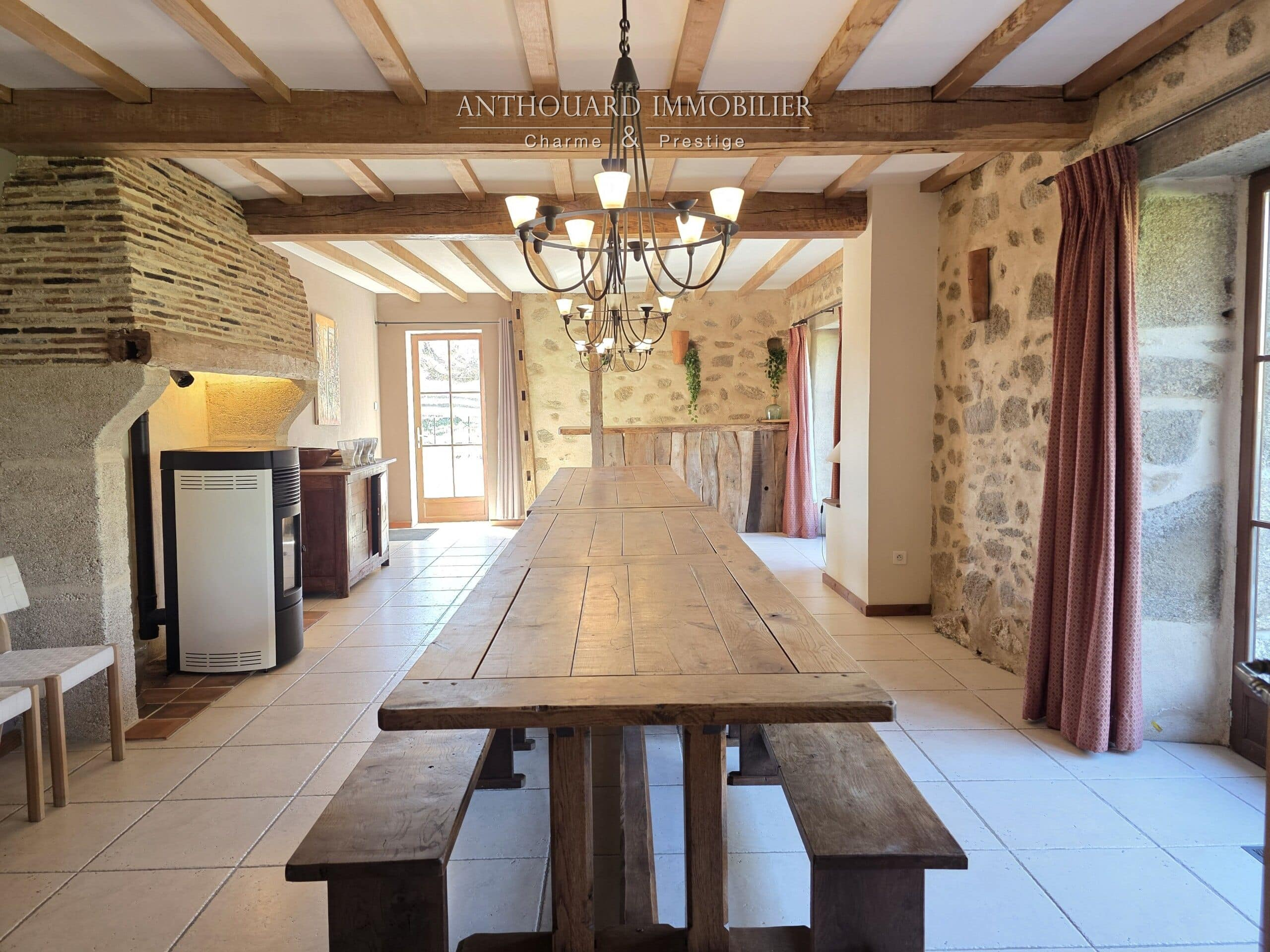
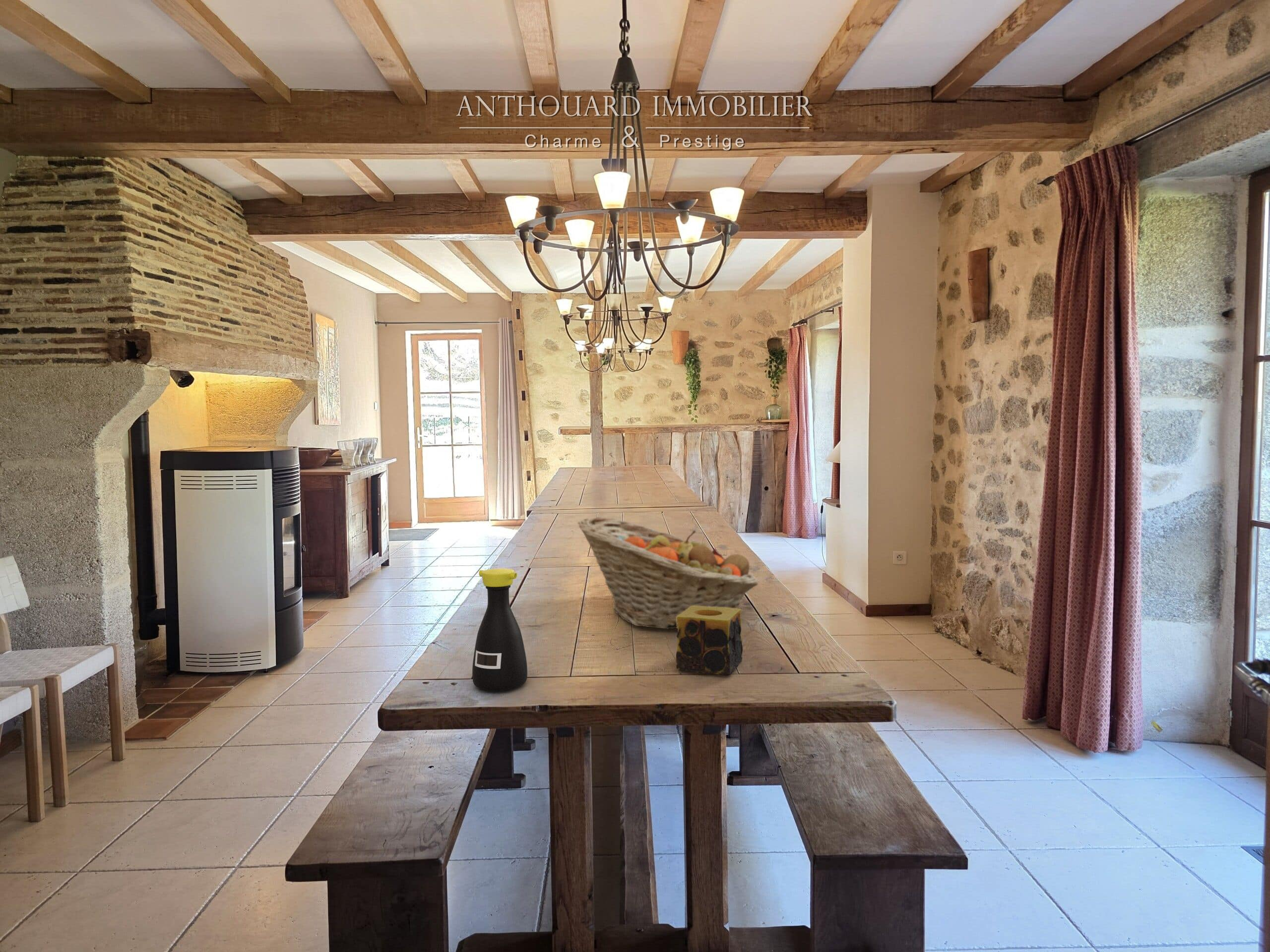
+ candle (710, 639)
+ fruit basket (666, 565)
+ bottle (499, 627)
